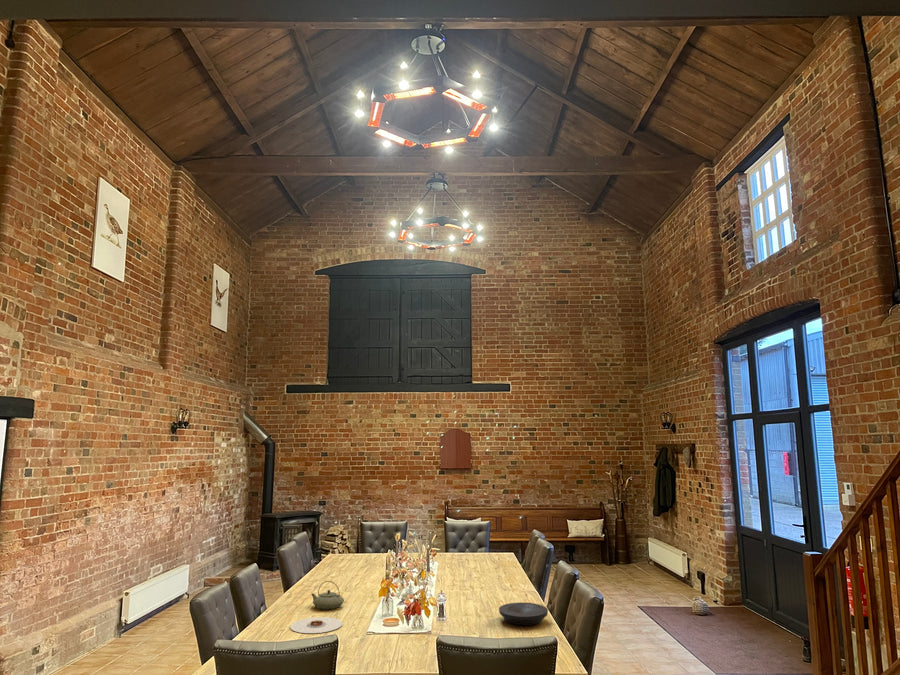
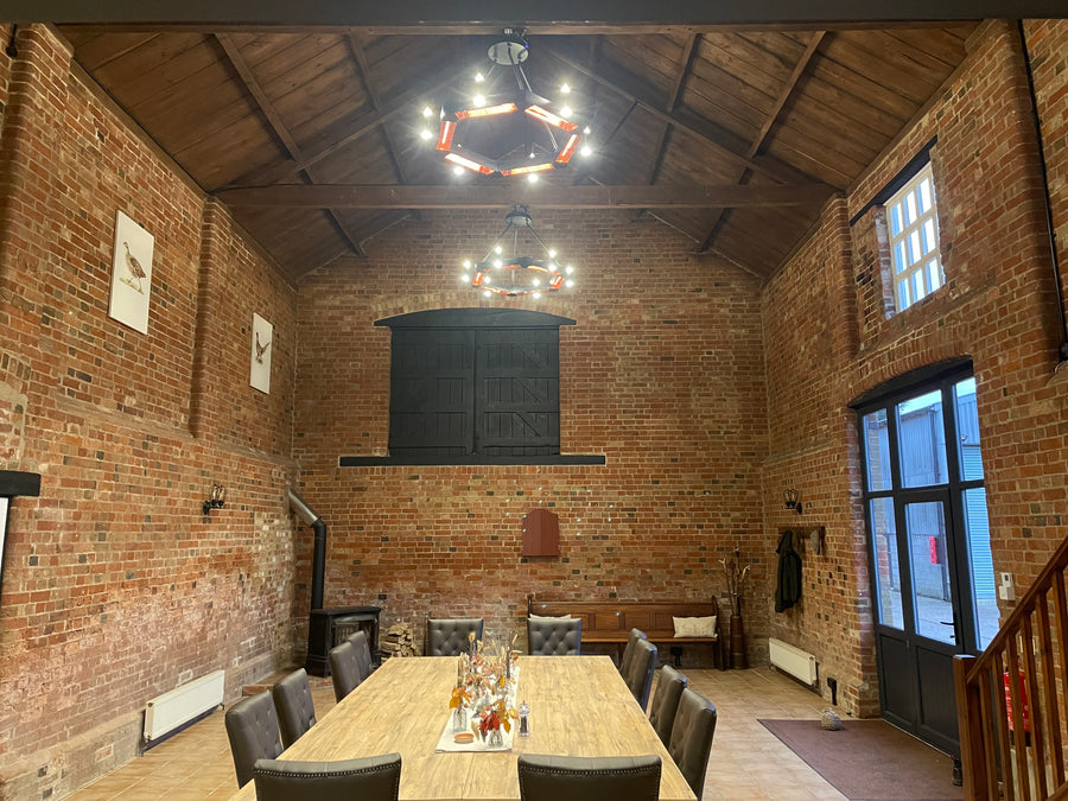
- plate (523, 615)
- teapot (326, 593)
- plate (316, 623)
